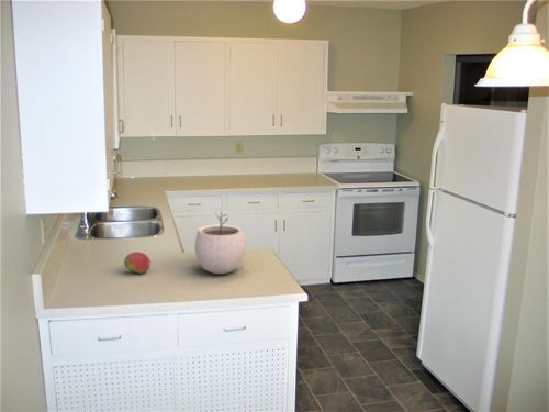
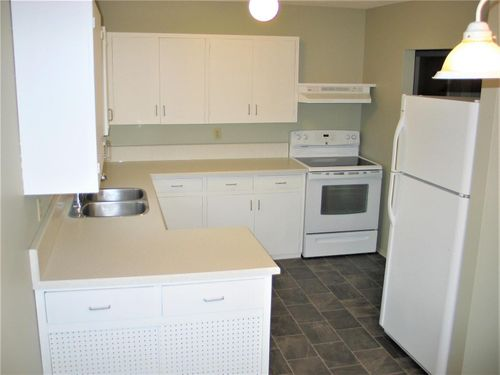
- plant pot (220, 241)
- fruit (137, 261)
